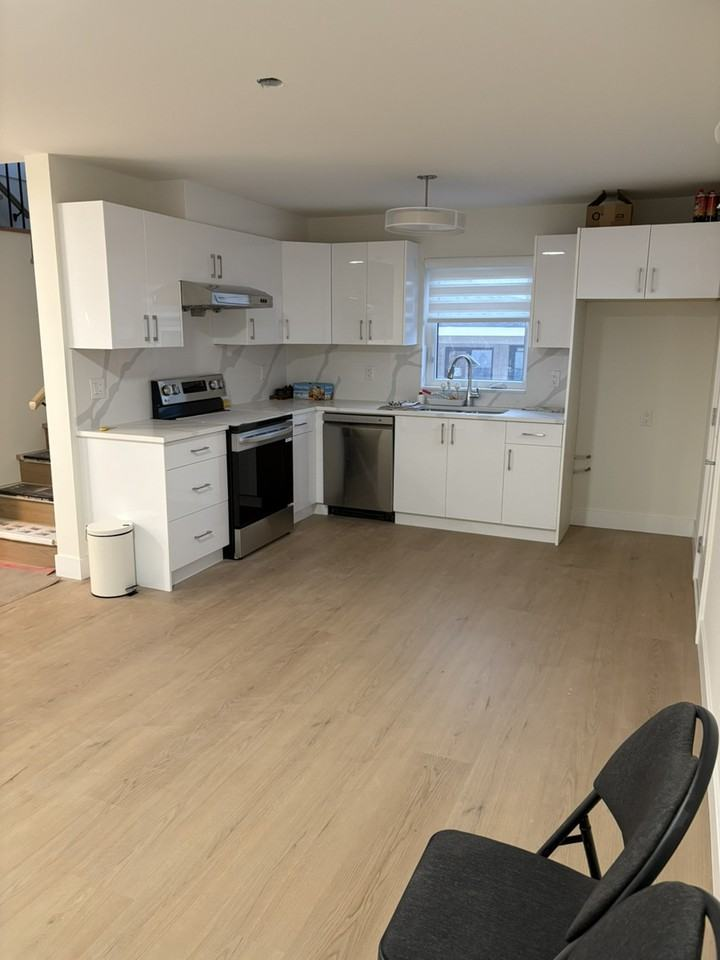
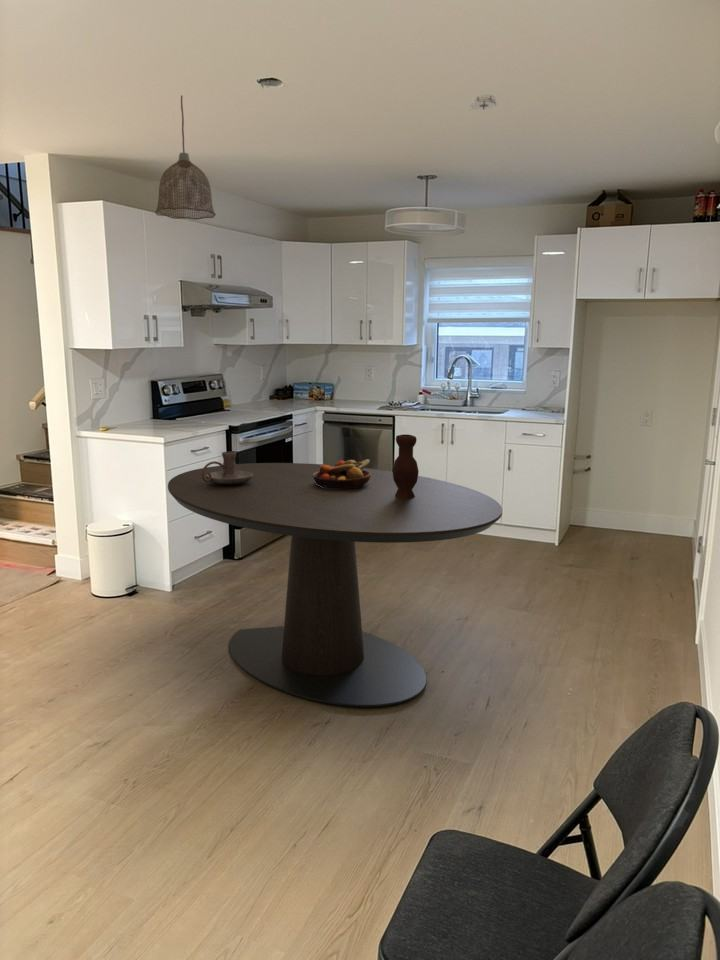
+ vase (405, 465)
+ candle holder (225, 468)
+ dining table (323, 576)
+ pendant lamp (183, 156)
+ smoke detector (483, 102)
+ fruit bowl (342, 471)
